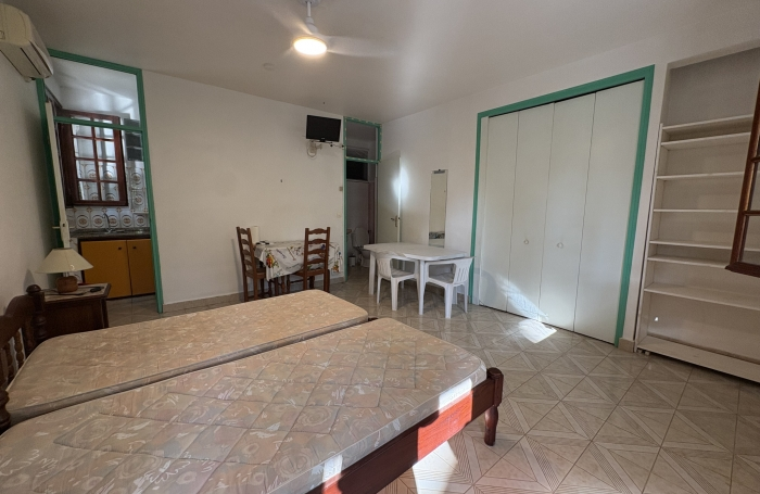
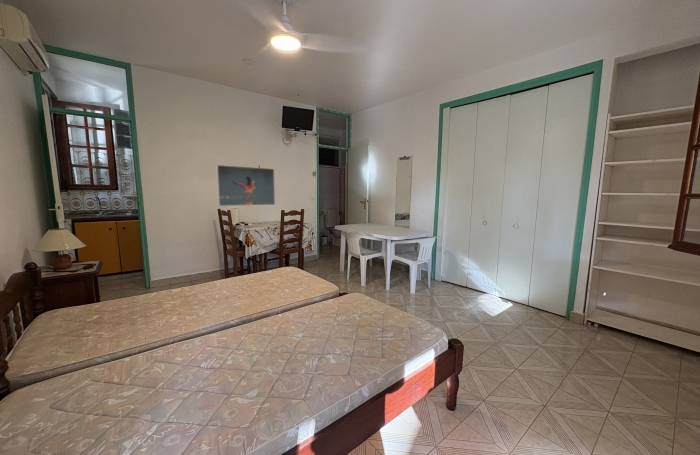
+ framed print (247, 186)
